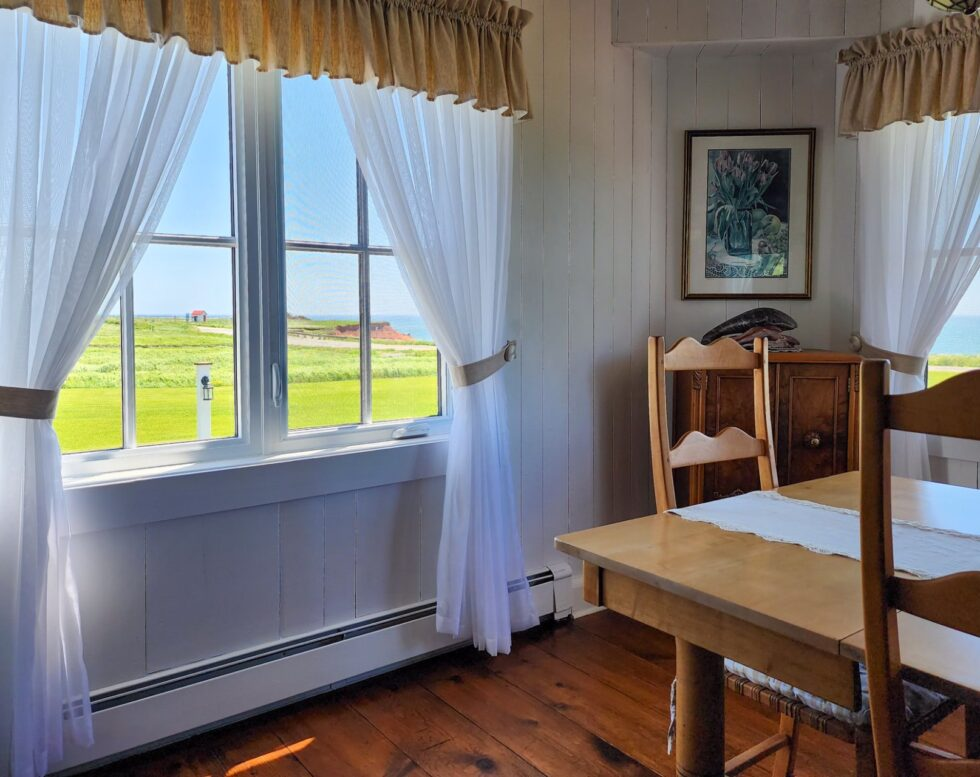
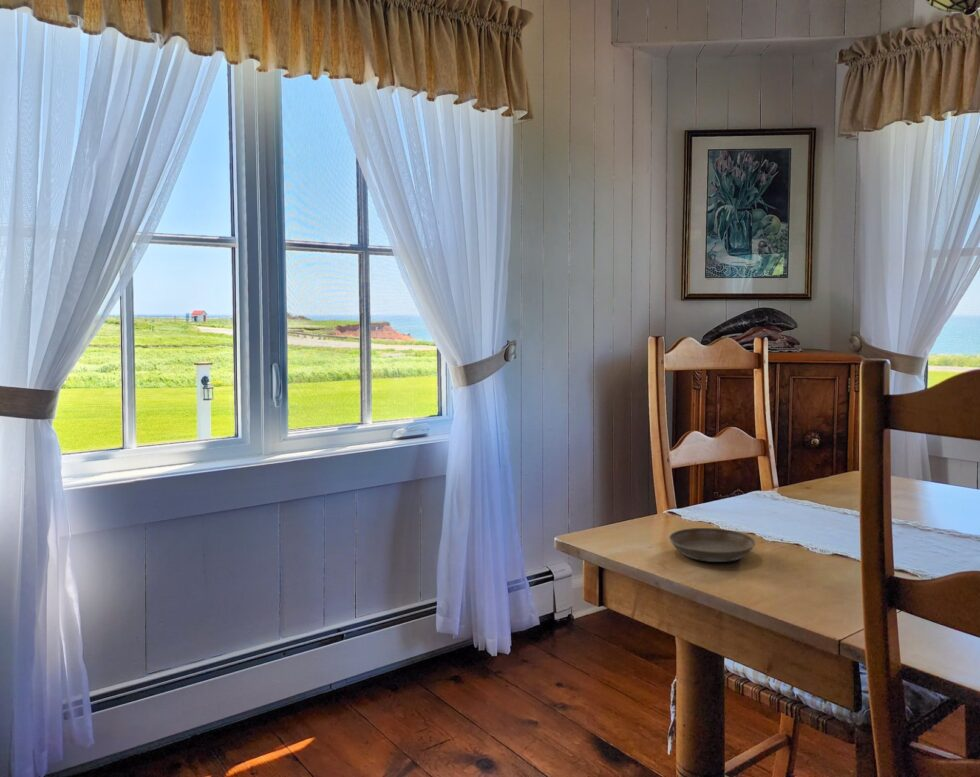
+ saucer (711, 545)
